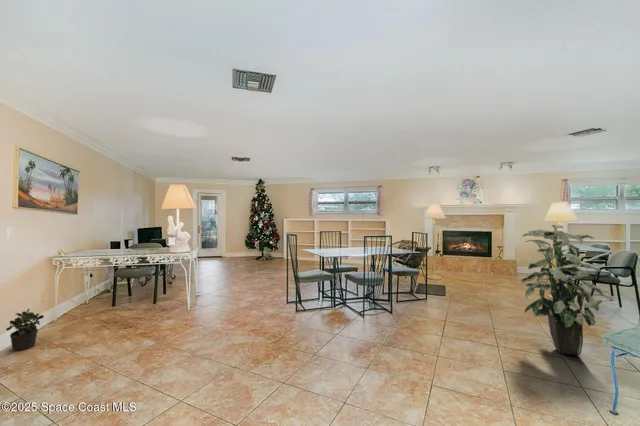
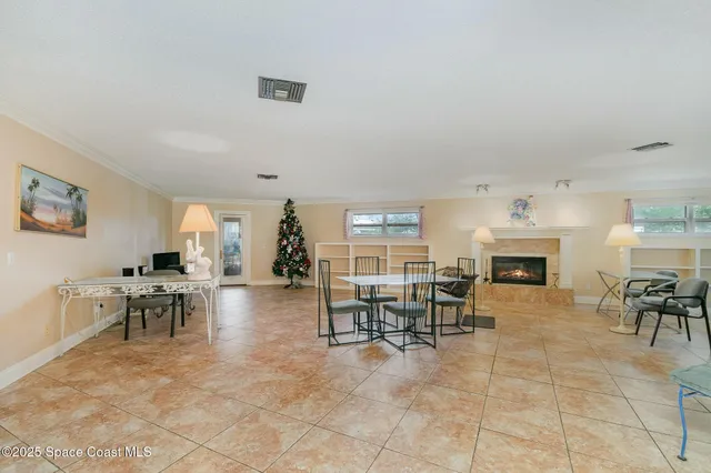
- indoor plant (558, 286)
- potted plant (26, 328)
